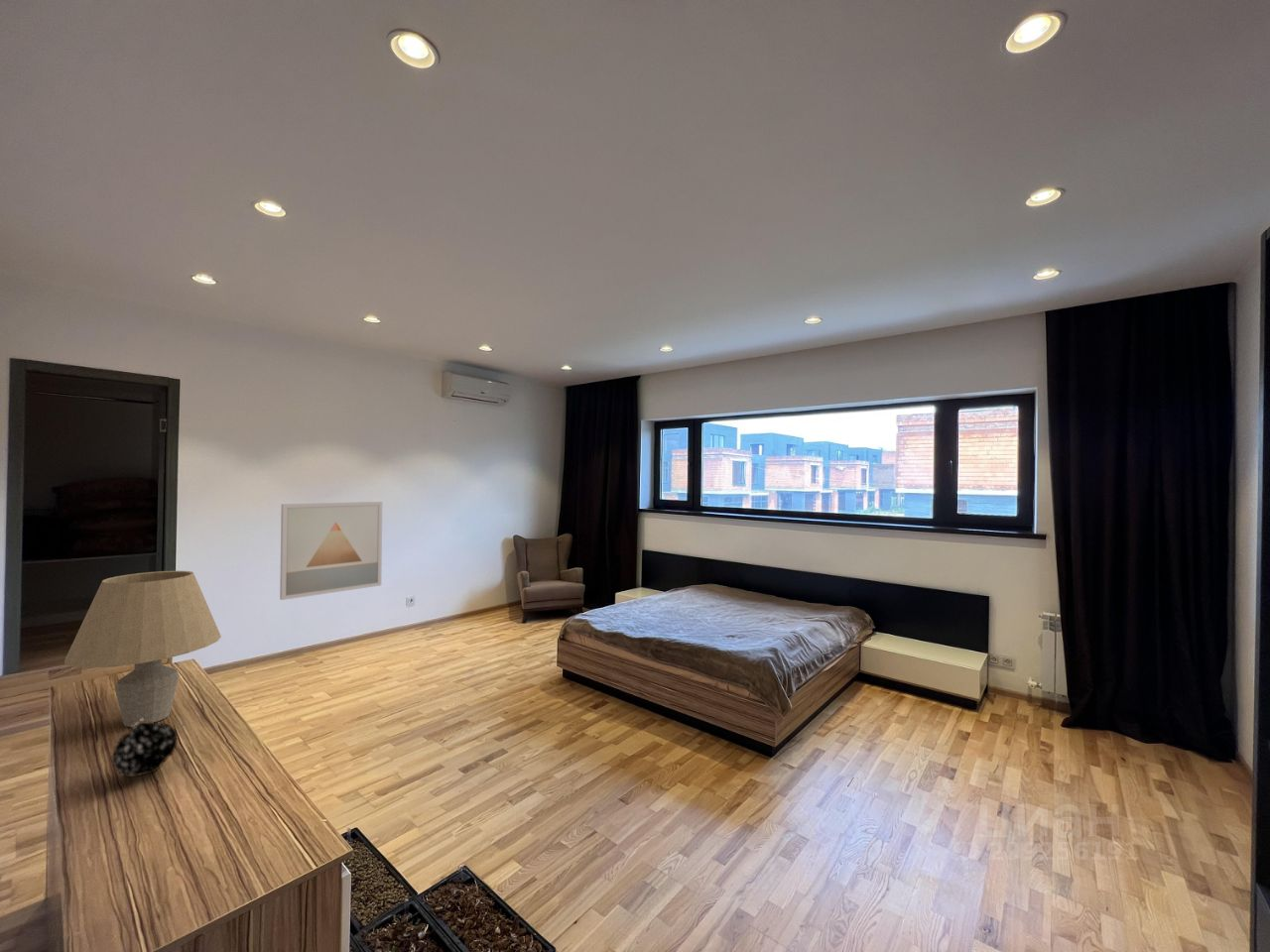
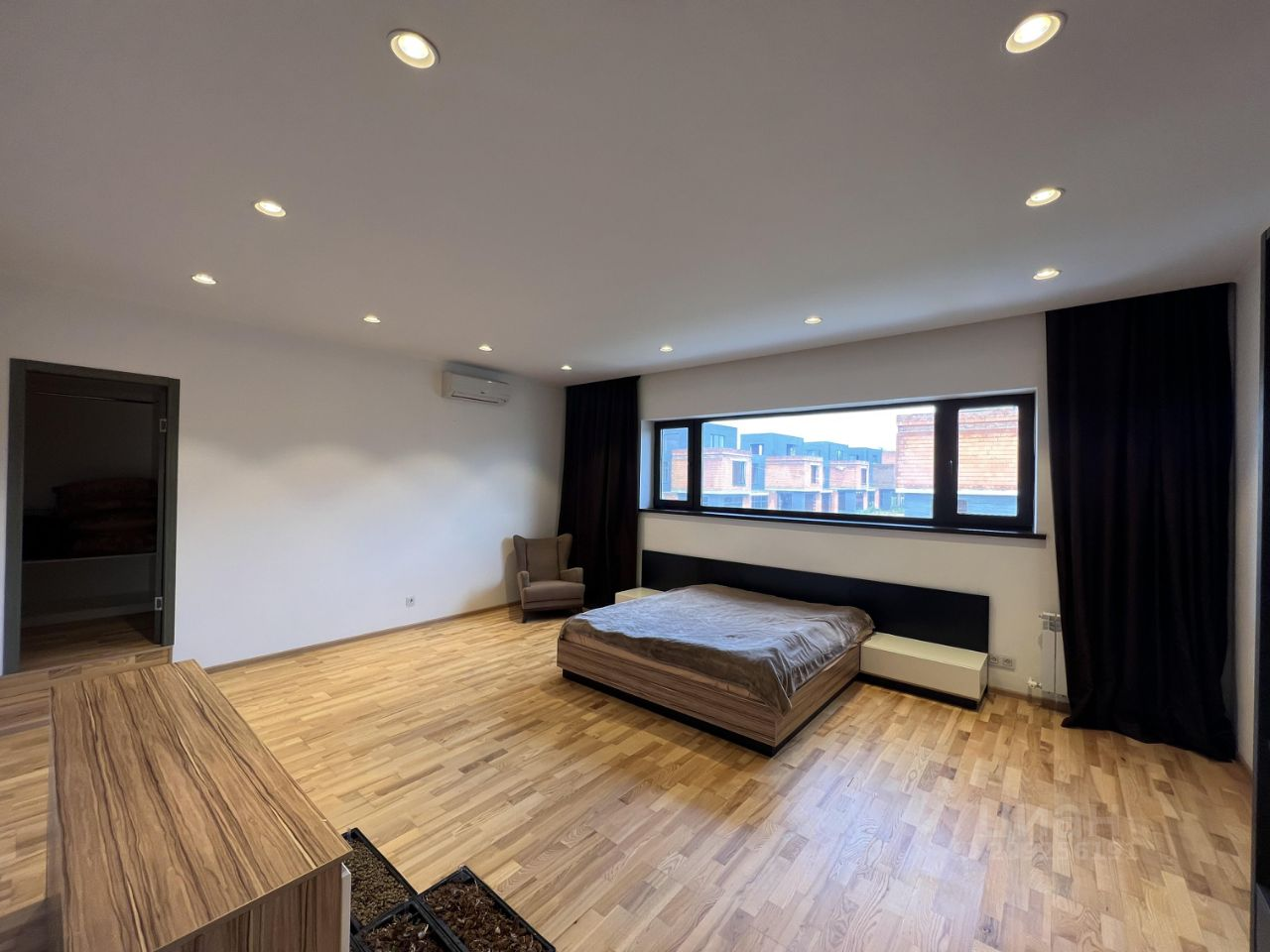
- table lamp (148, 647)
- decorative ball (151, 744)
- wall art (334, 546)
